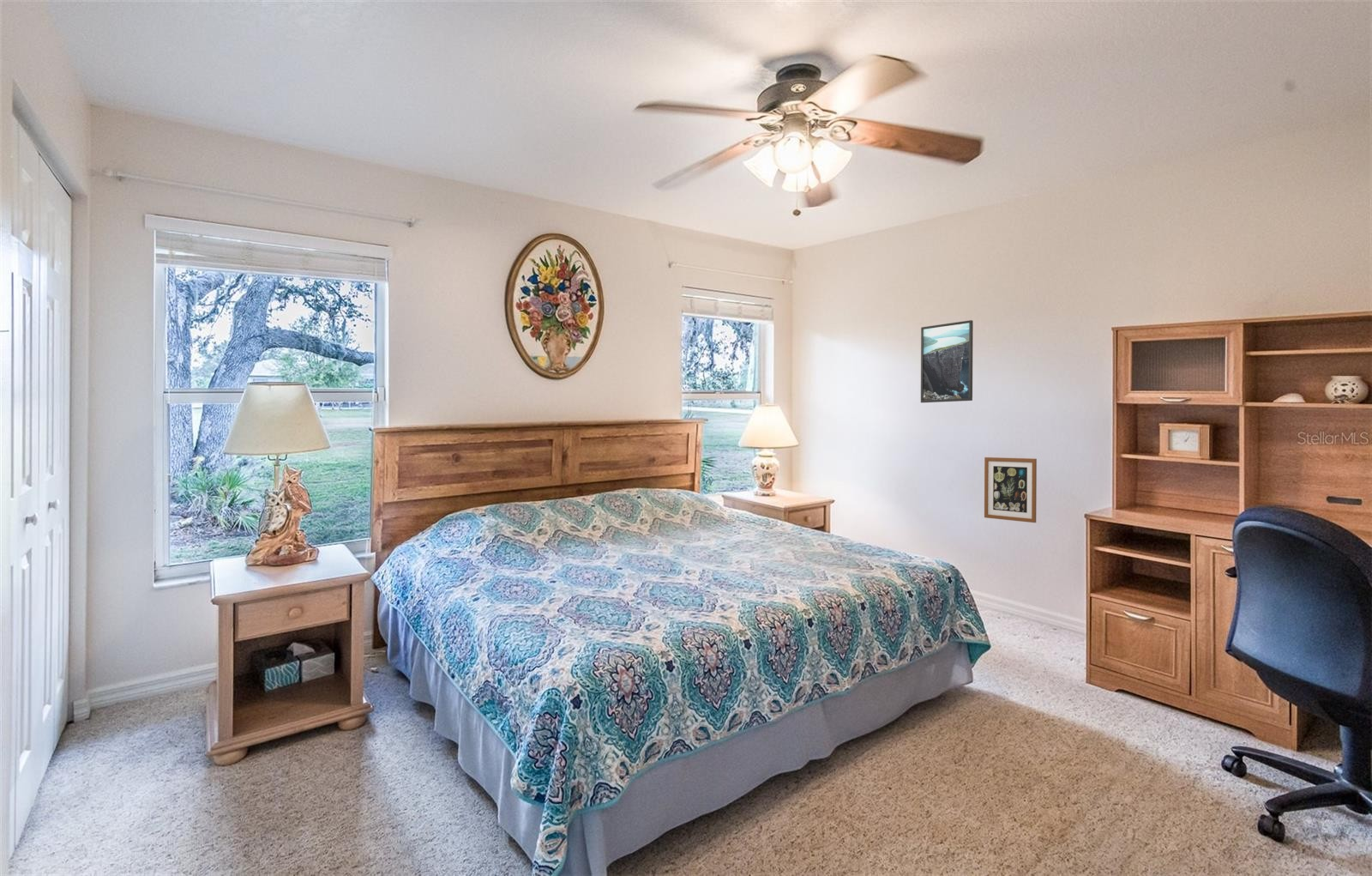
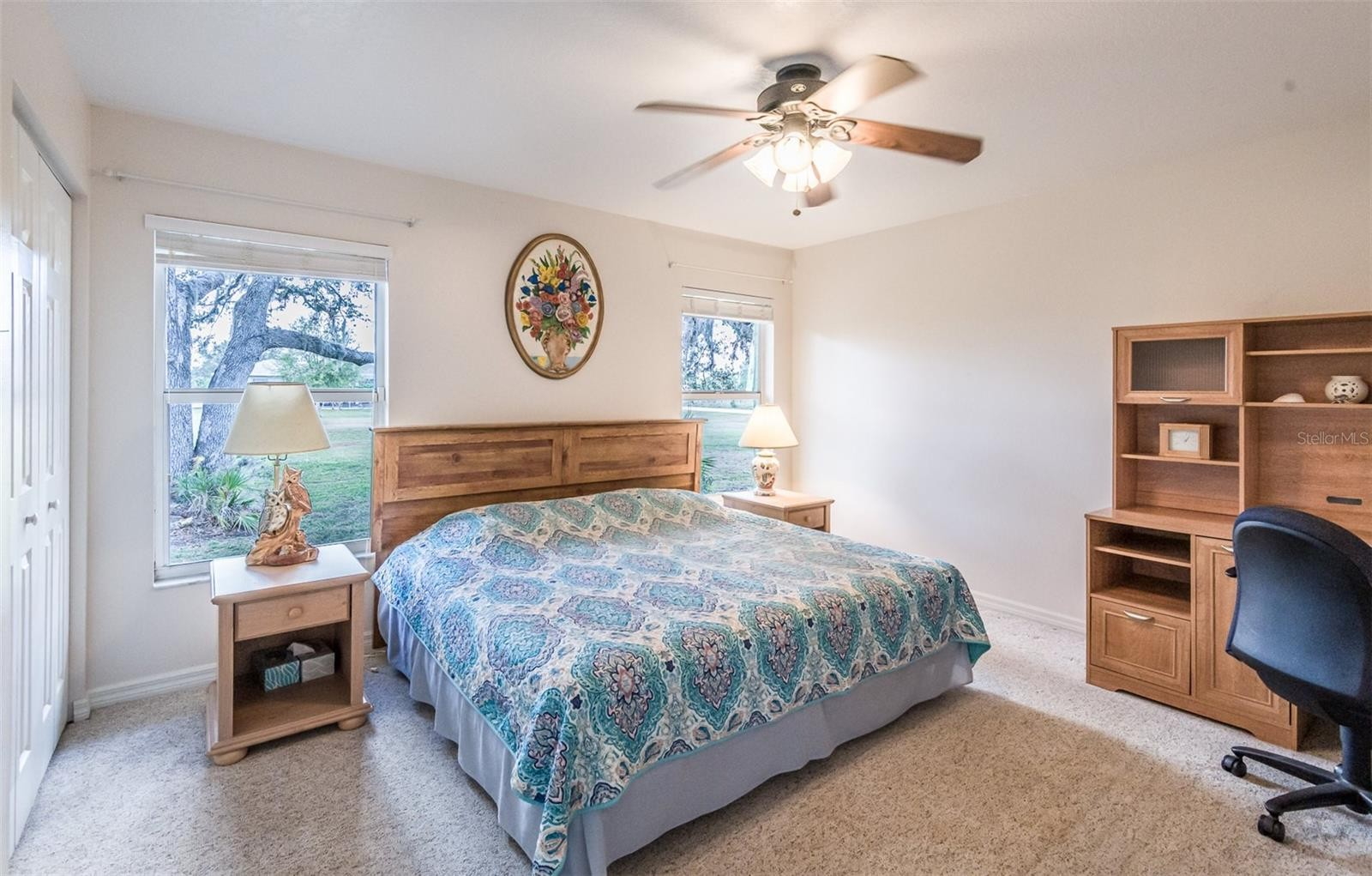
- wall art (1009, 488)
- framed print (946, 362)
